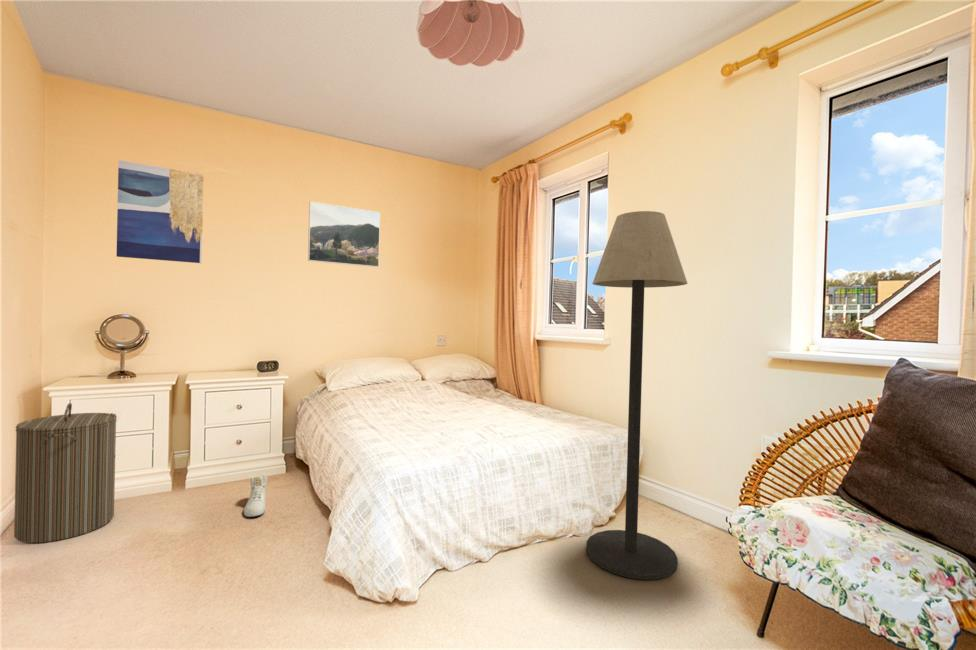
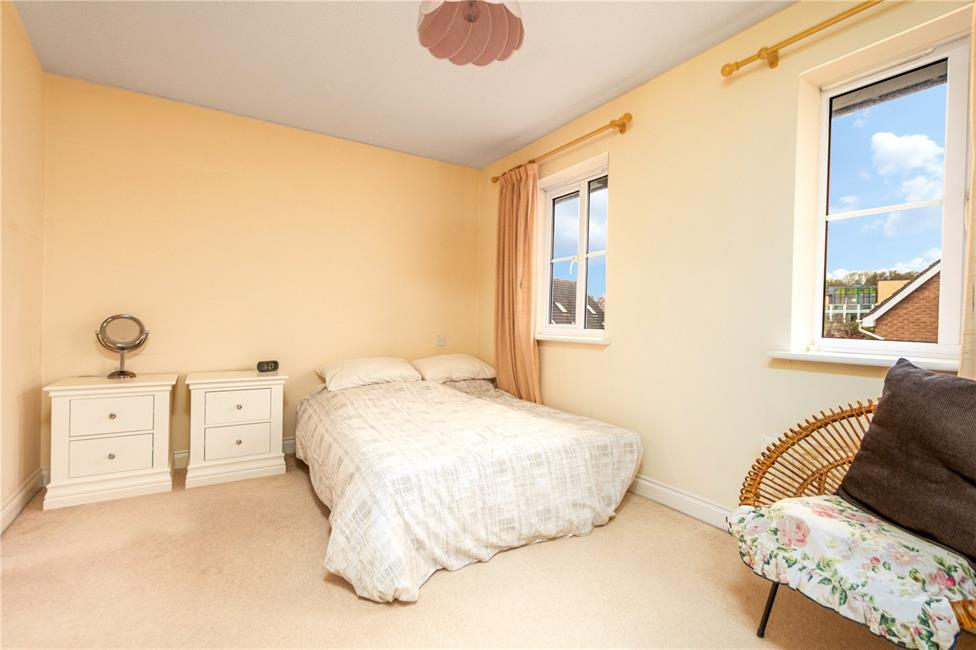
- floor lamp (635, 386)
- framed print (345, 235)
- wall art (161, 214)
- laundry hamper (68, 464)
- sneaker (255, 493)
